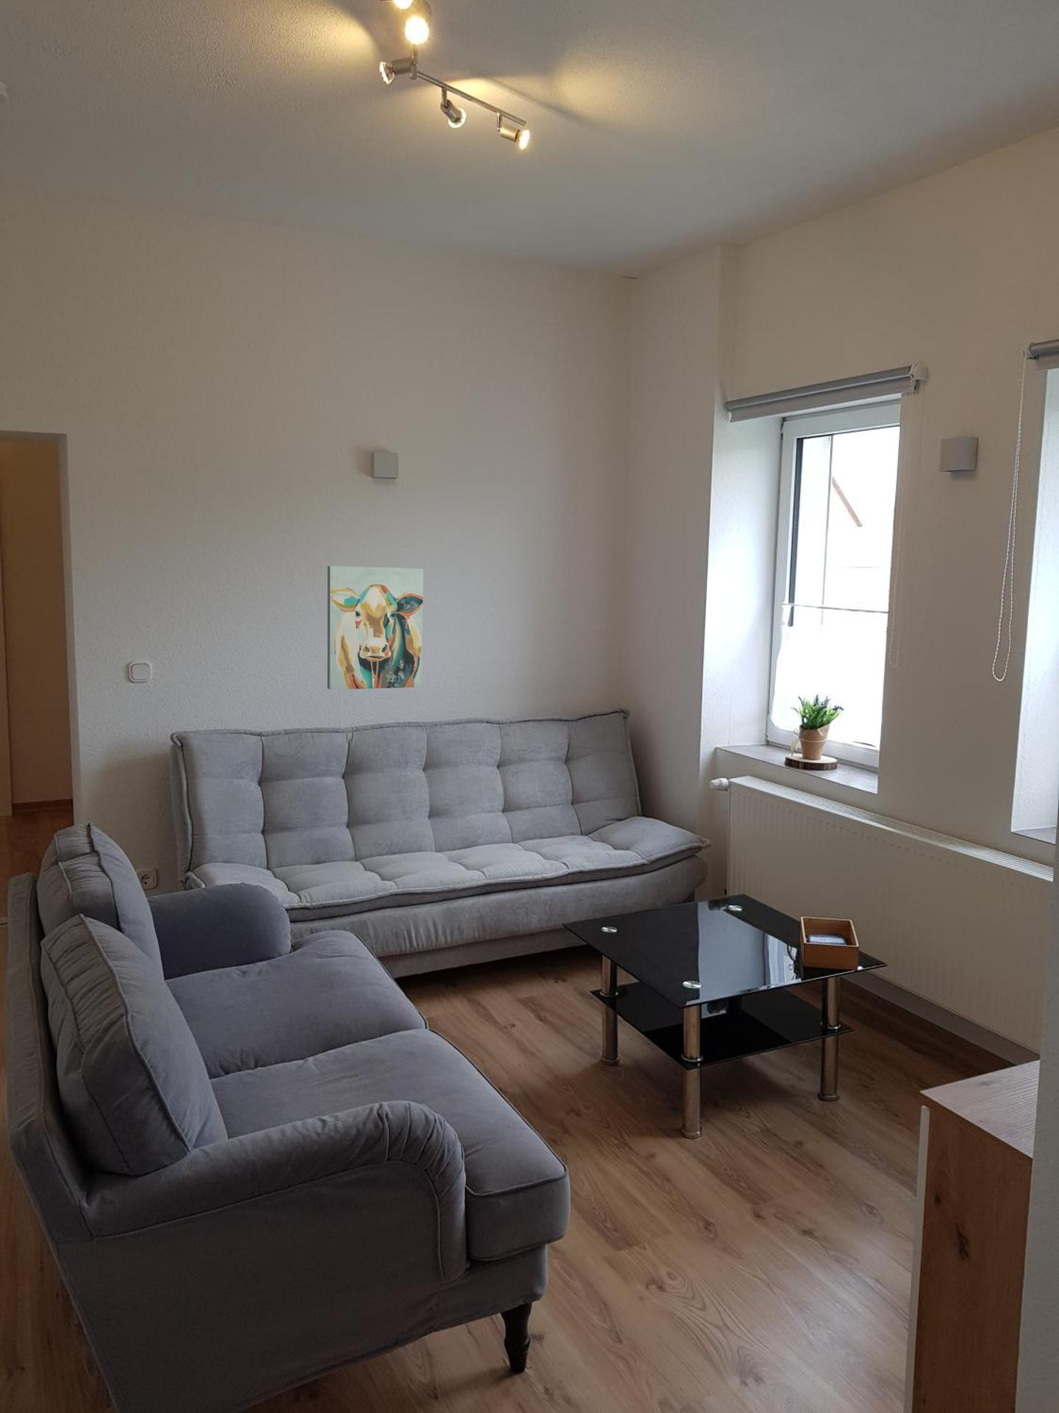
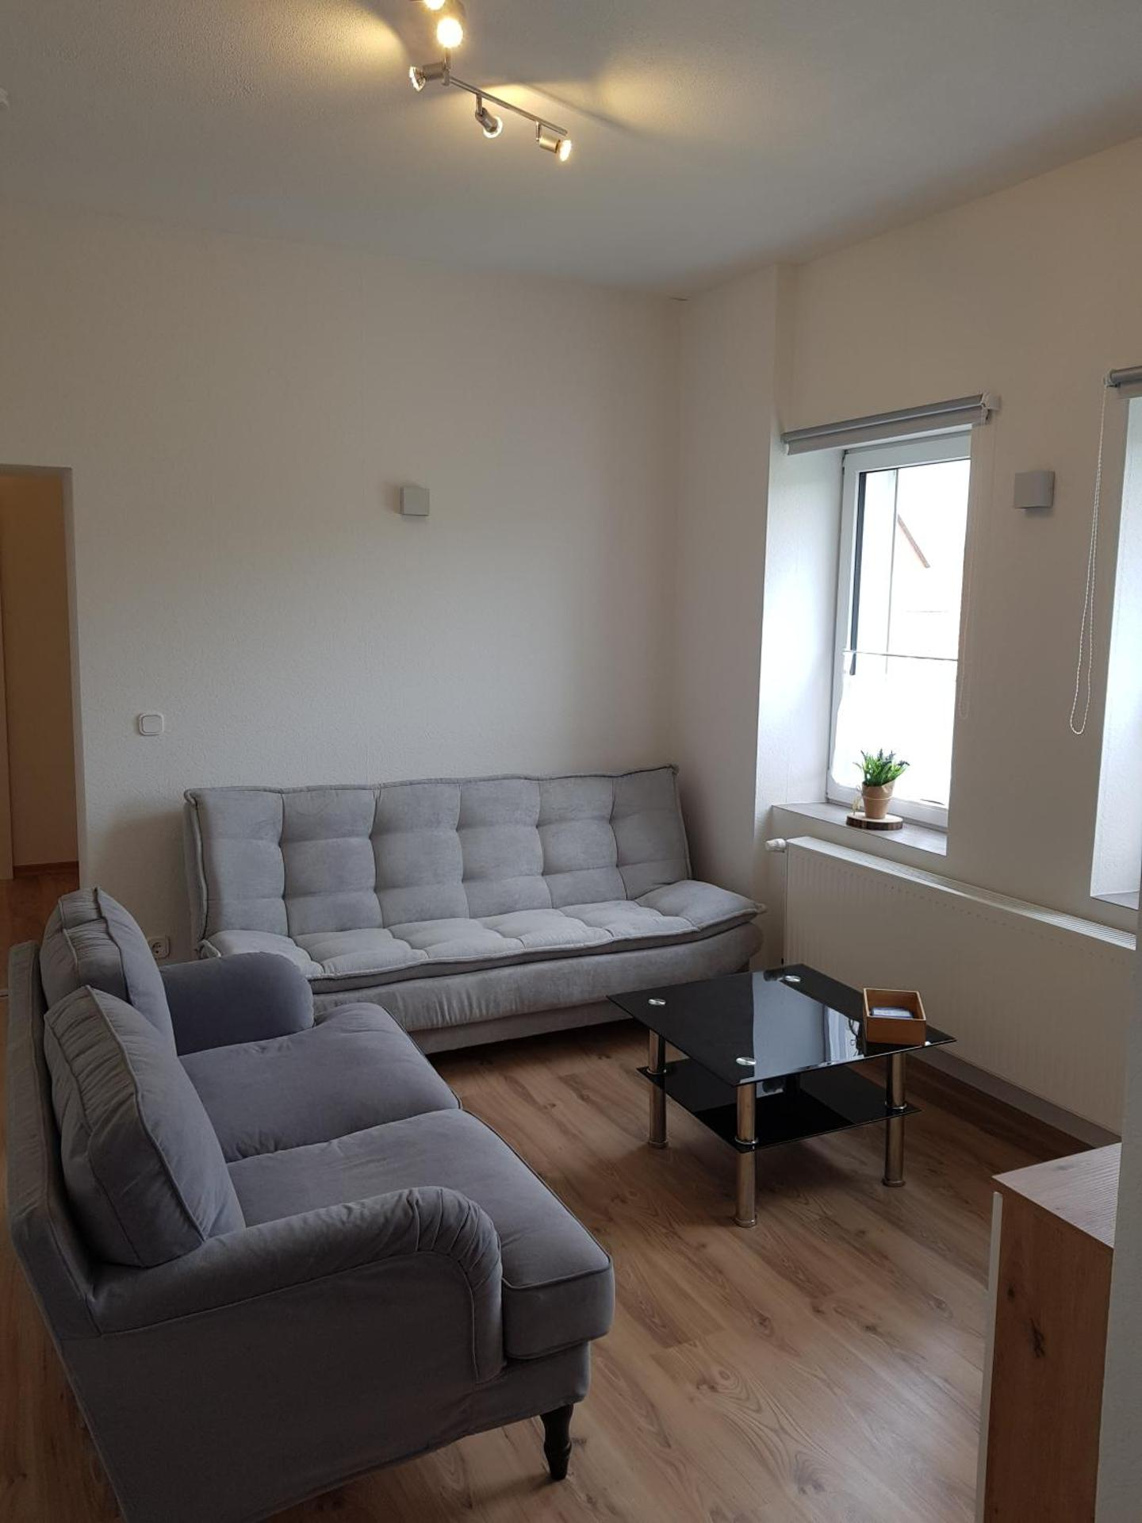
- wall art (376, 628)
